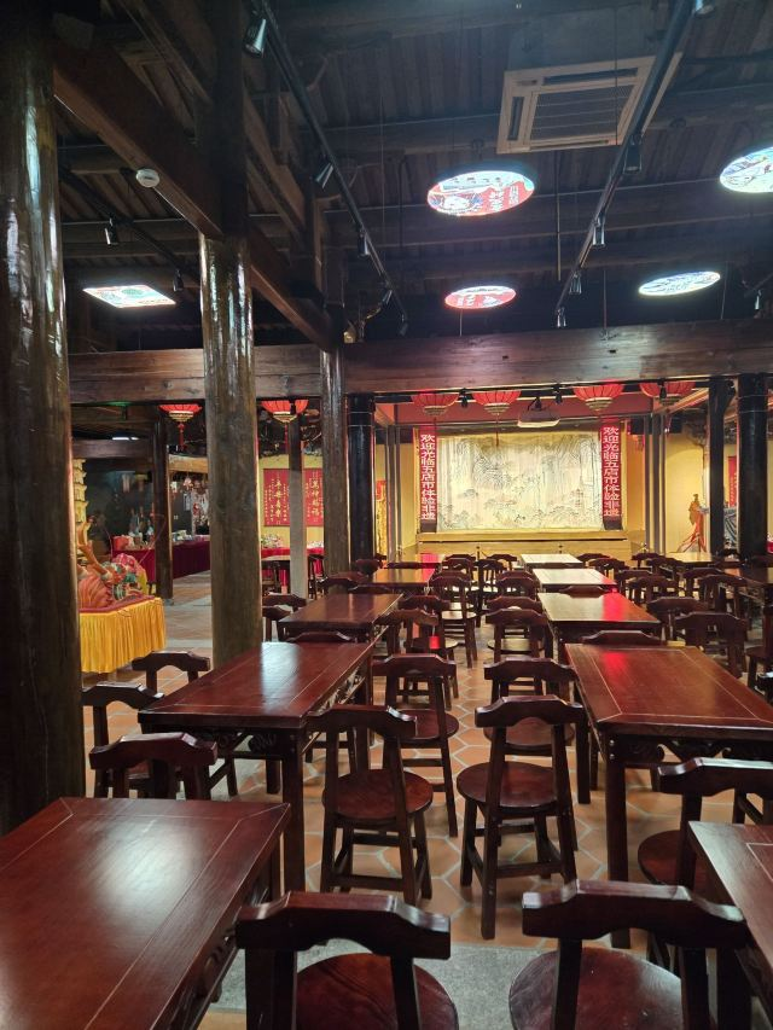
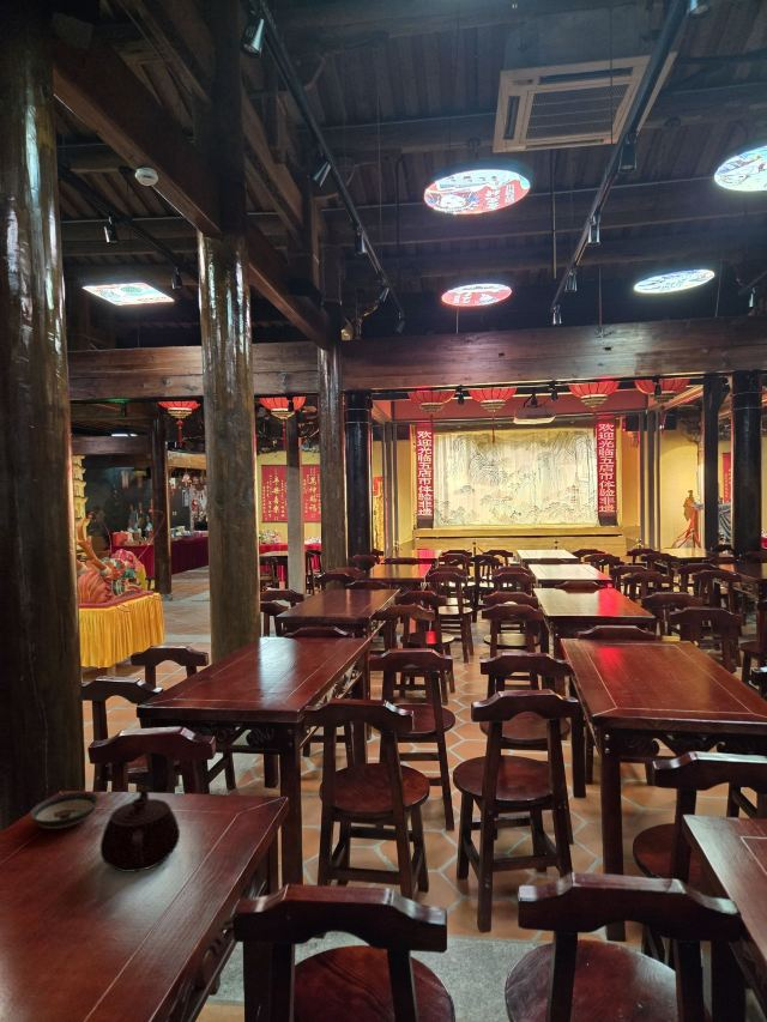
+ saucer (65, 812)
+ teapot (140, 827)
